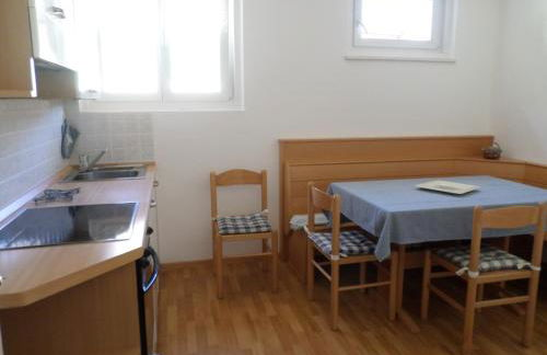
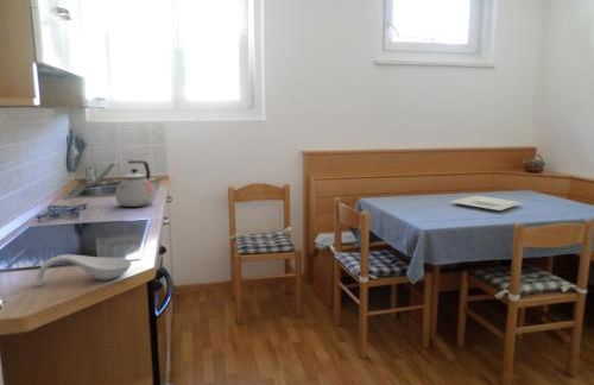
+ kettle (134, 182)
+ spoon rest (84, 266)
